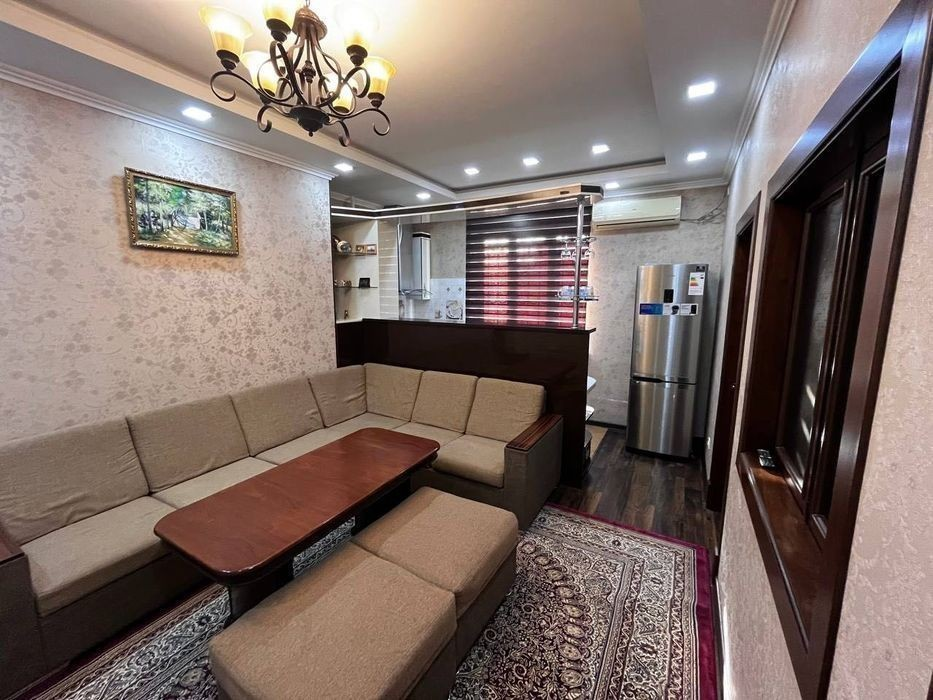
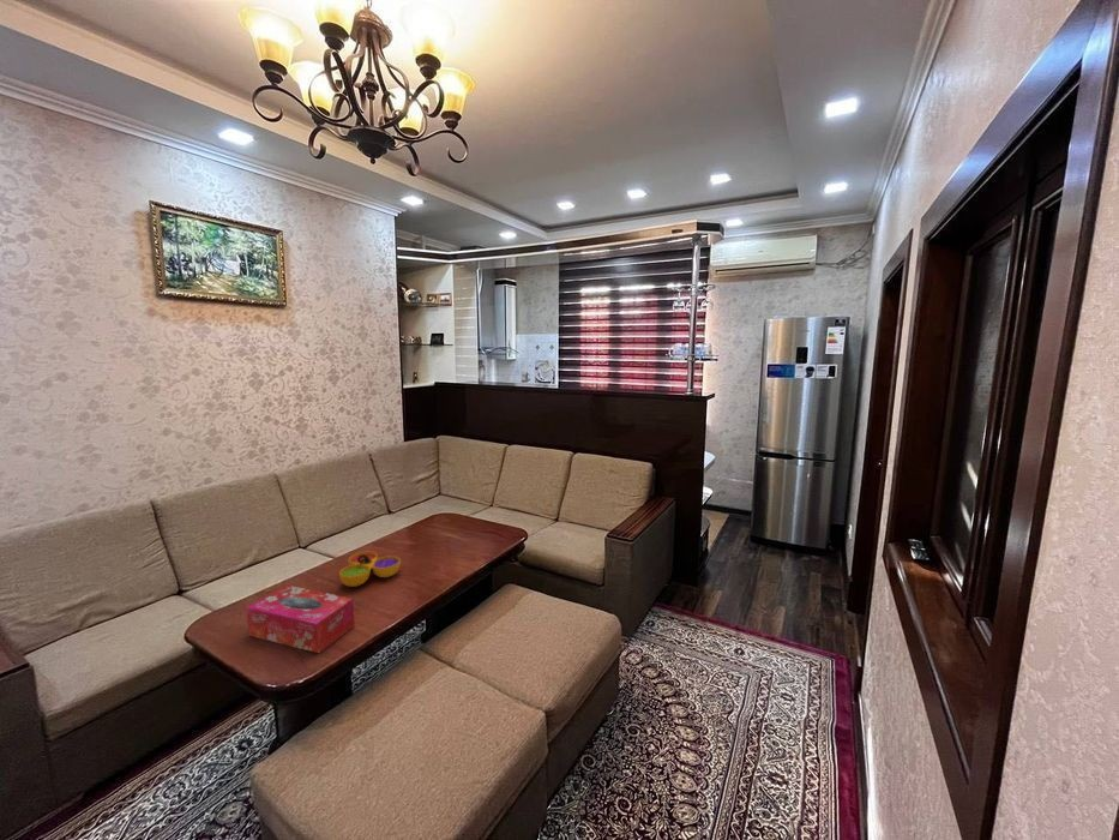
+ tissue box (301, 617)
+ decorative bowl (366, 563)
